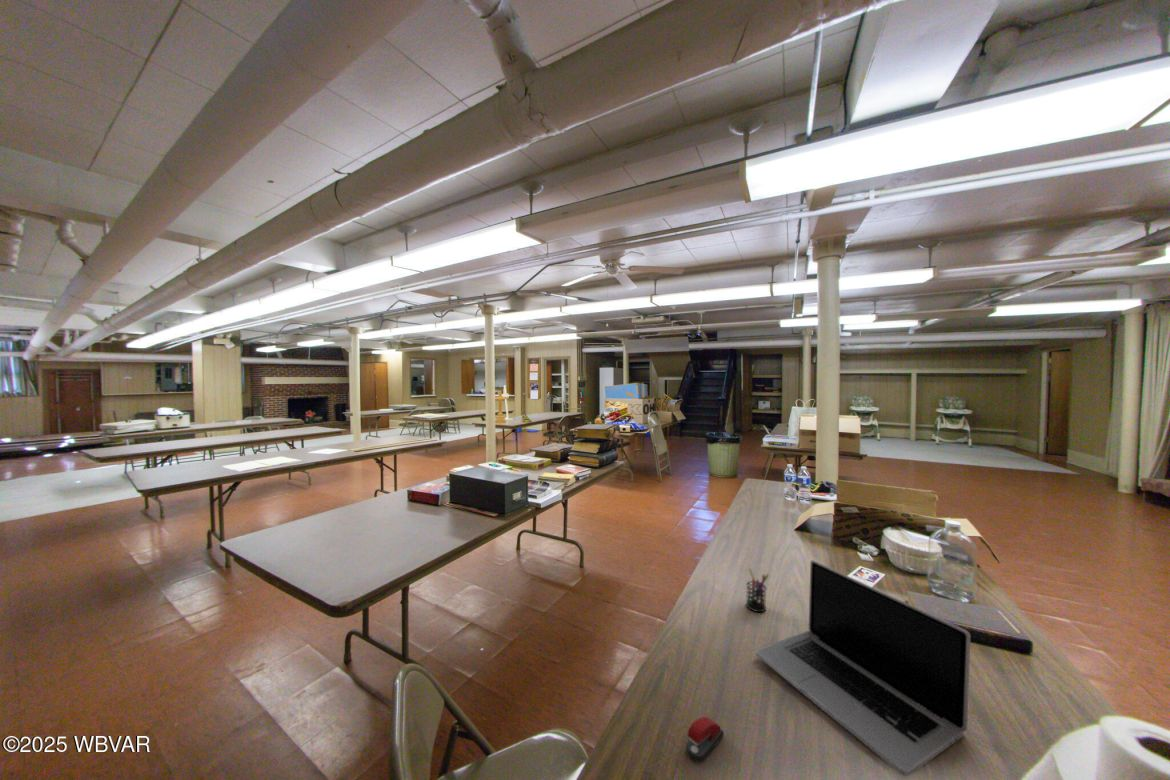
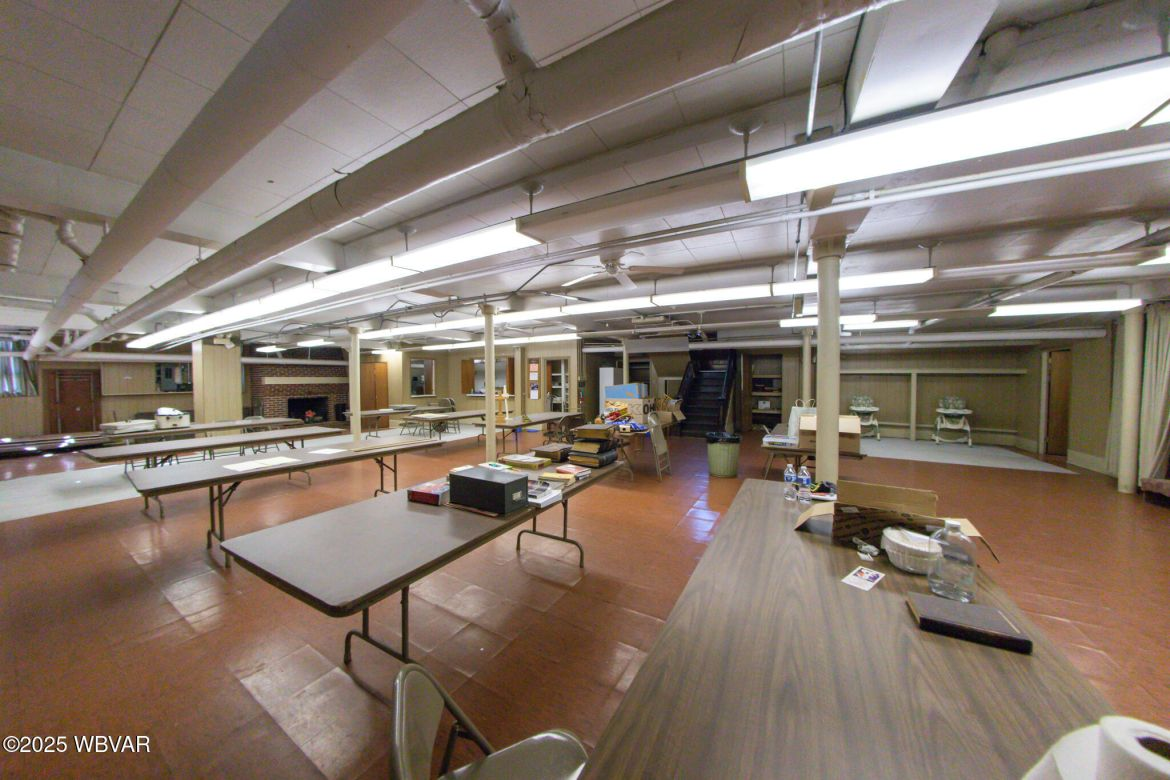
- laptop (848, 645)
- pen holder (758, 588)
- stapler (703, 731)
